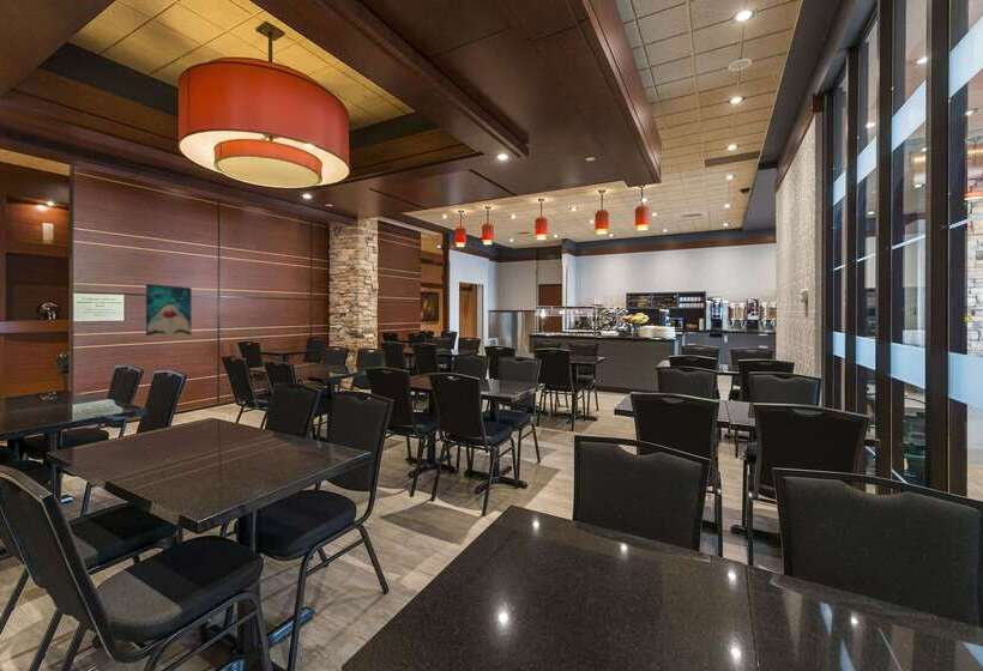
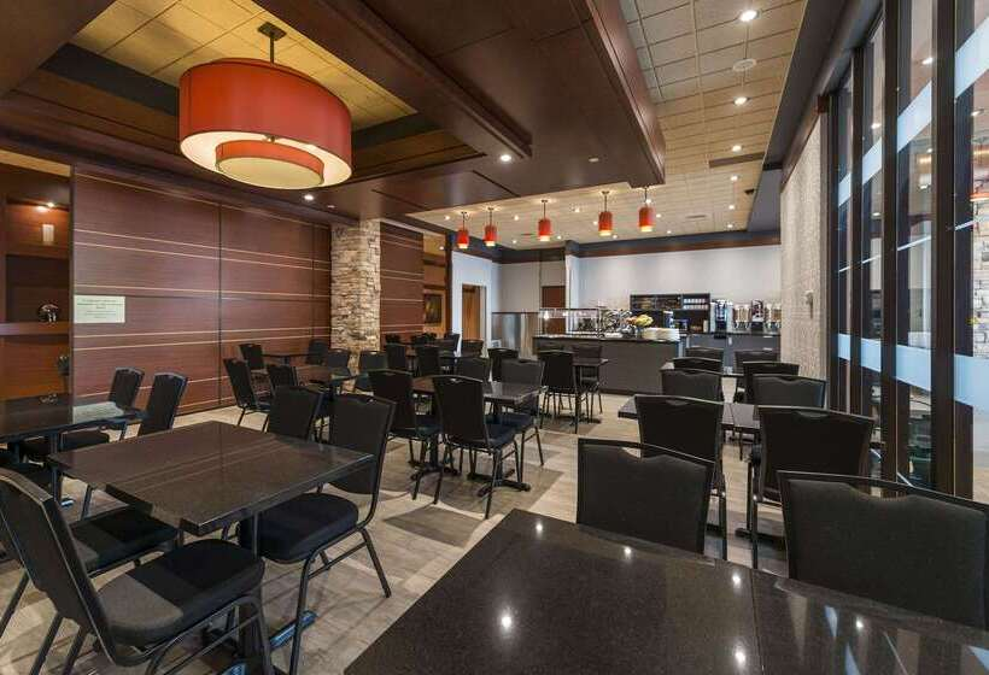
- wall art (169, 310)
